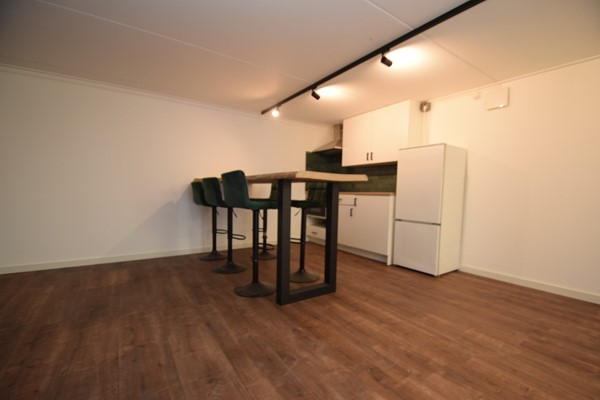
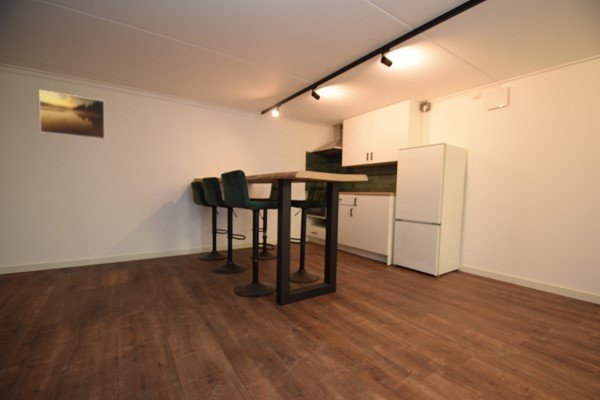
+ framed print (74, 115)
